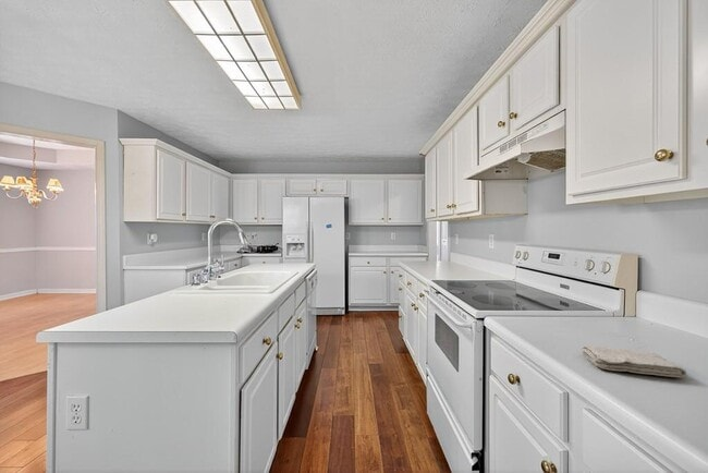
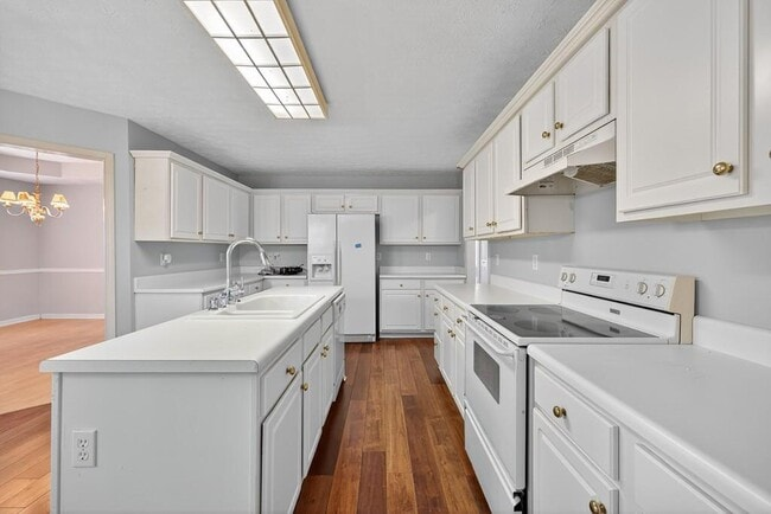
- washcloth (627, 359)
